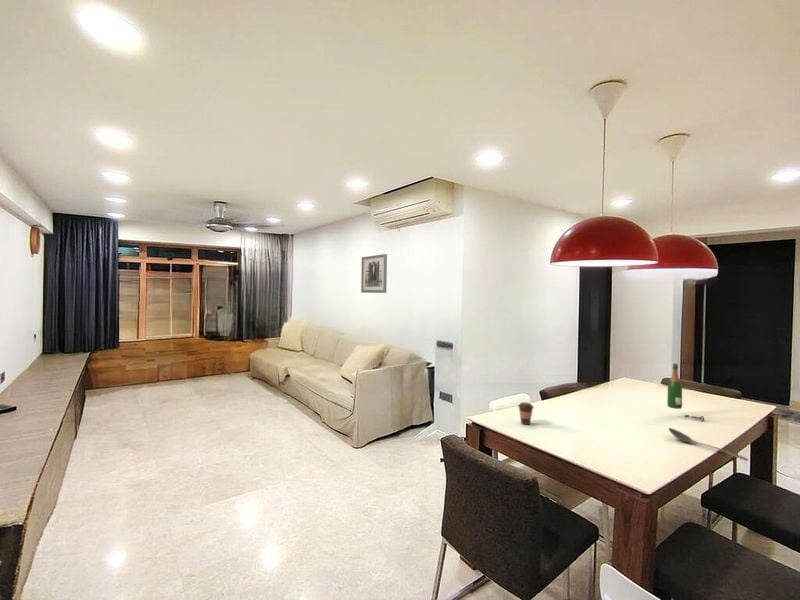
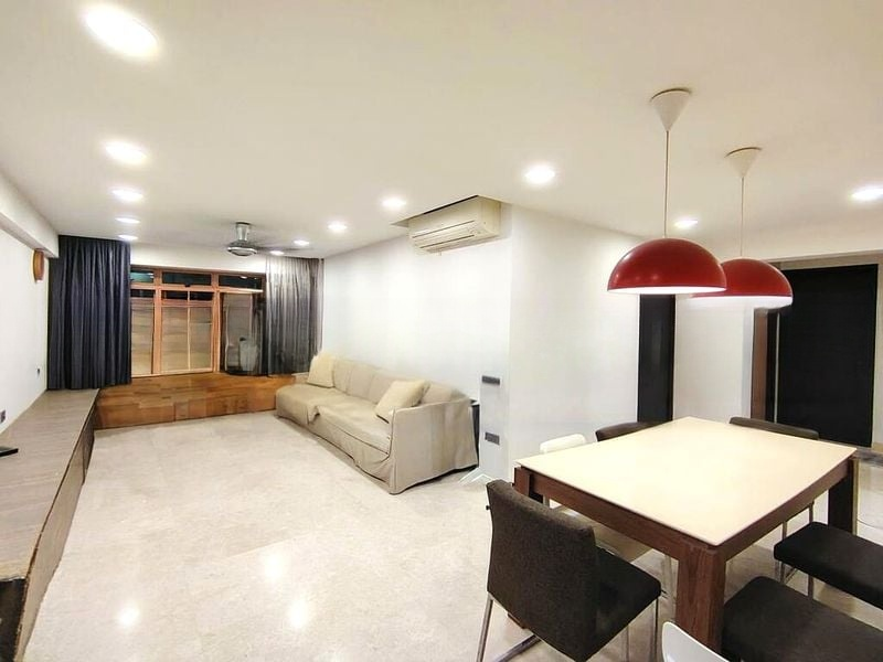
- wine bottle (681, 391)
- stirrer (705, 444)
- coffee cup (525, 413)
- wall art (373, 274)
